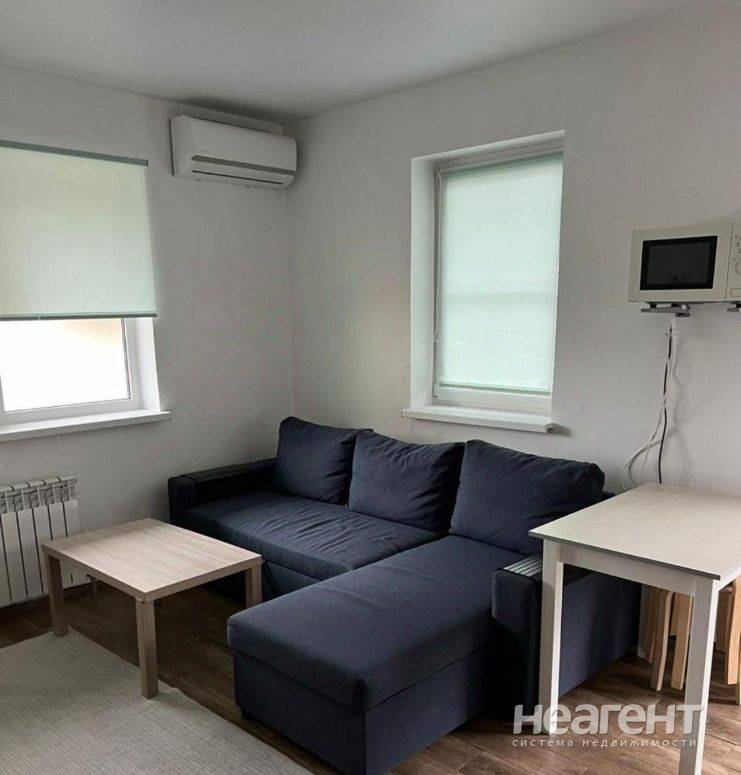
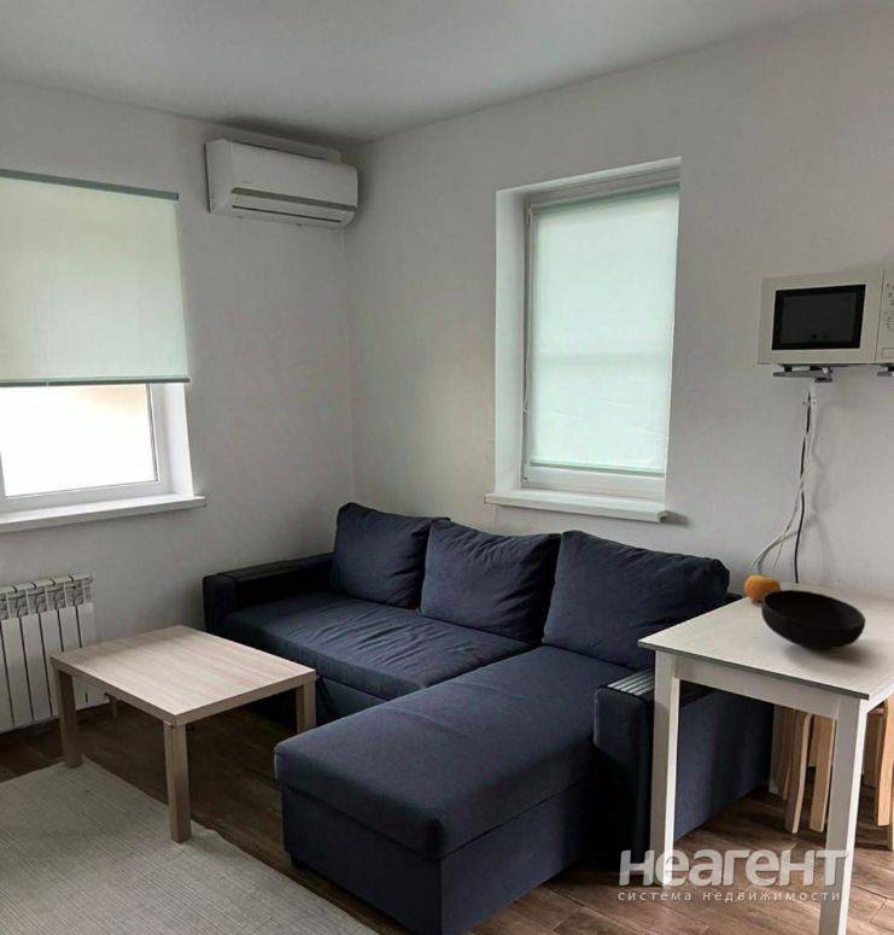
+ fruit (761, 588)
+ bowl (811, 623)
